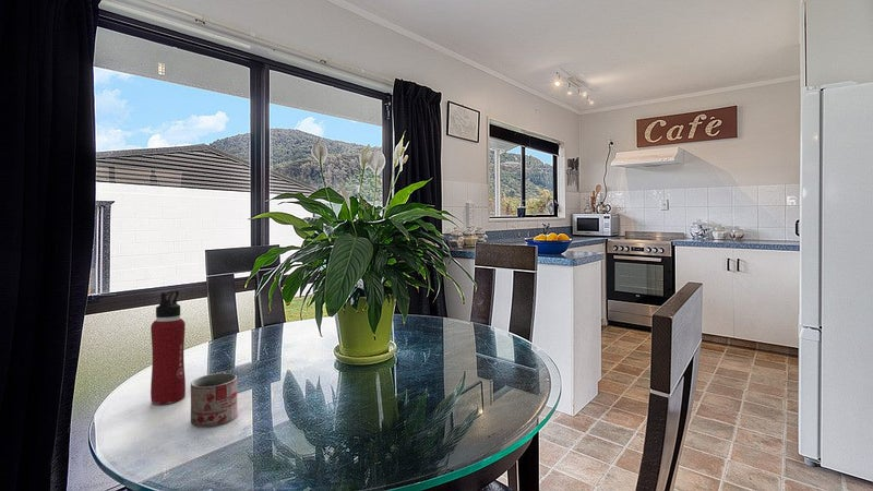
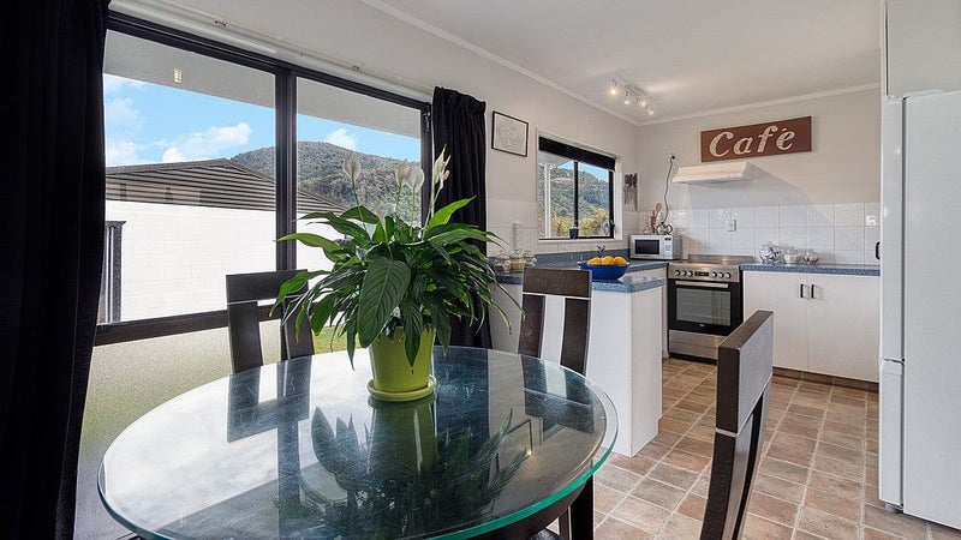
- mug (218, 395)
- water bottle (168, 345)
